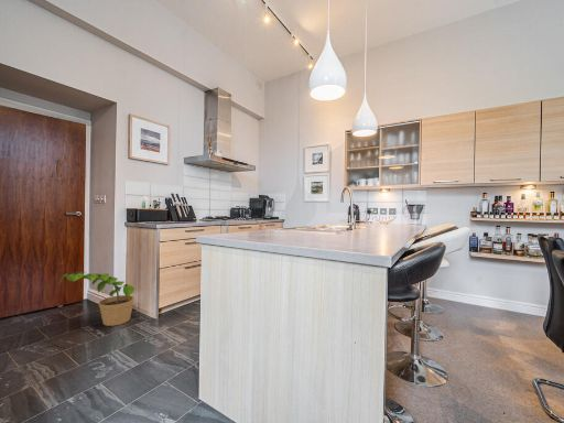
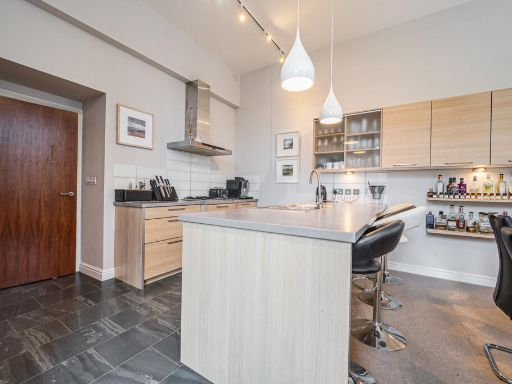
- potted plant (100, 301)
